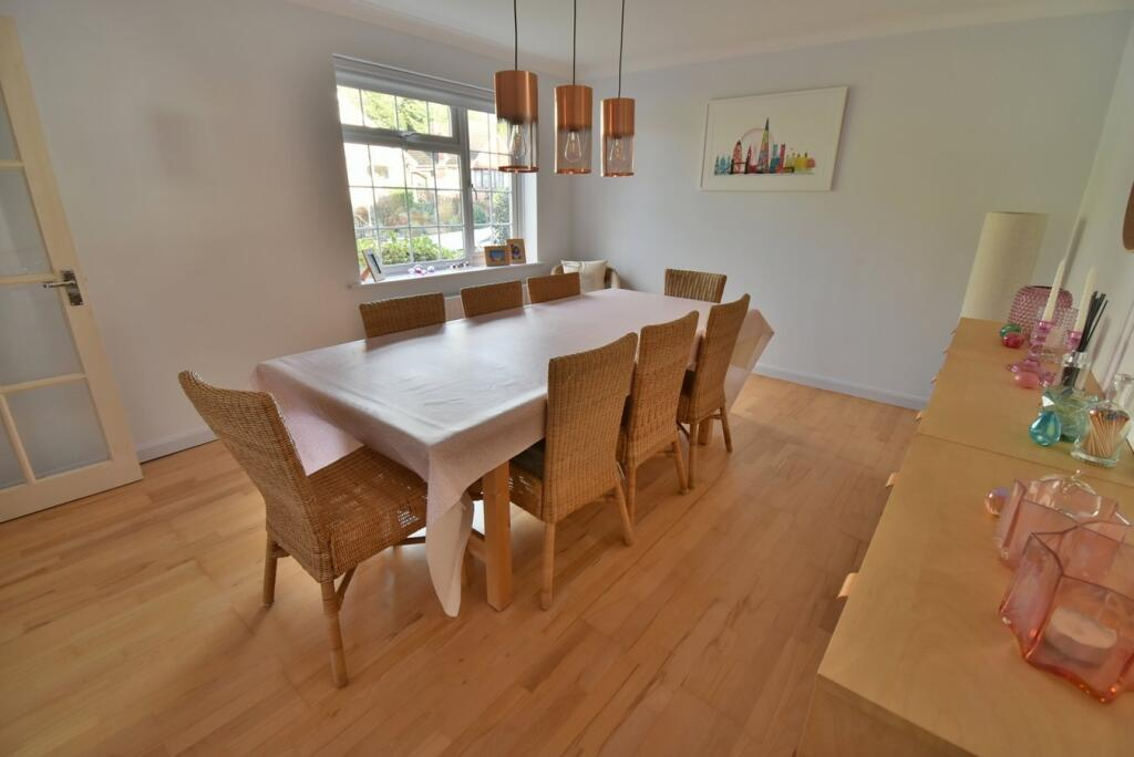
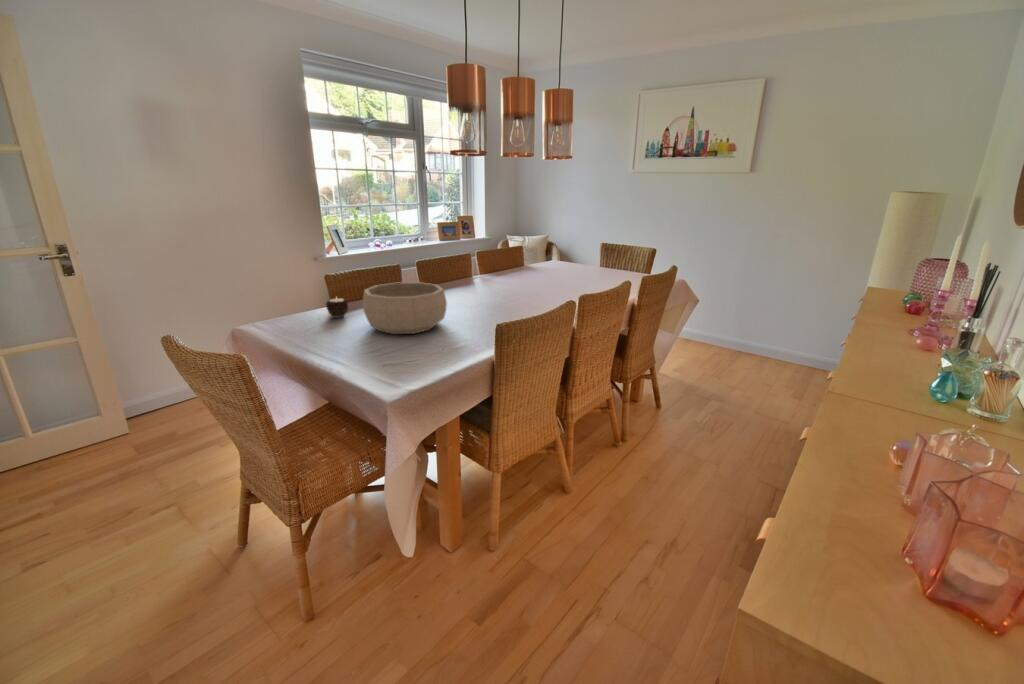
+ decorative bowl (405, 307)
+ candle (337, 306)
